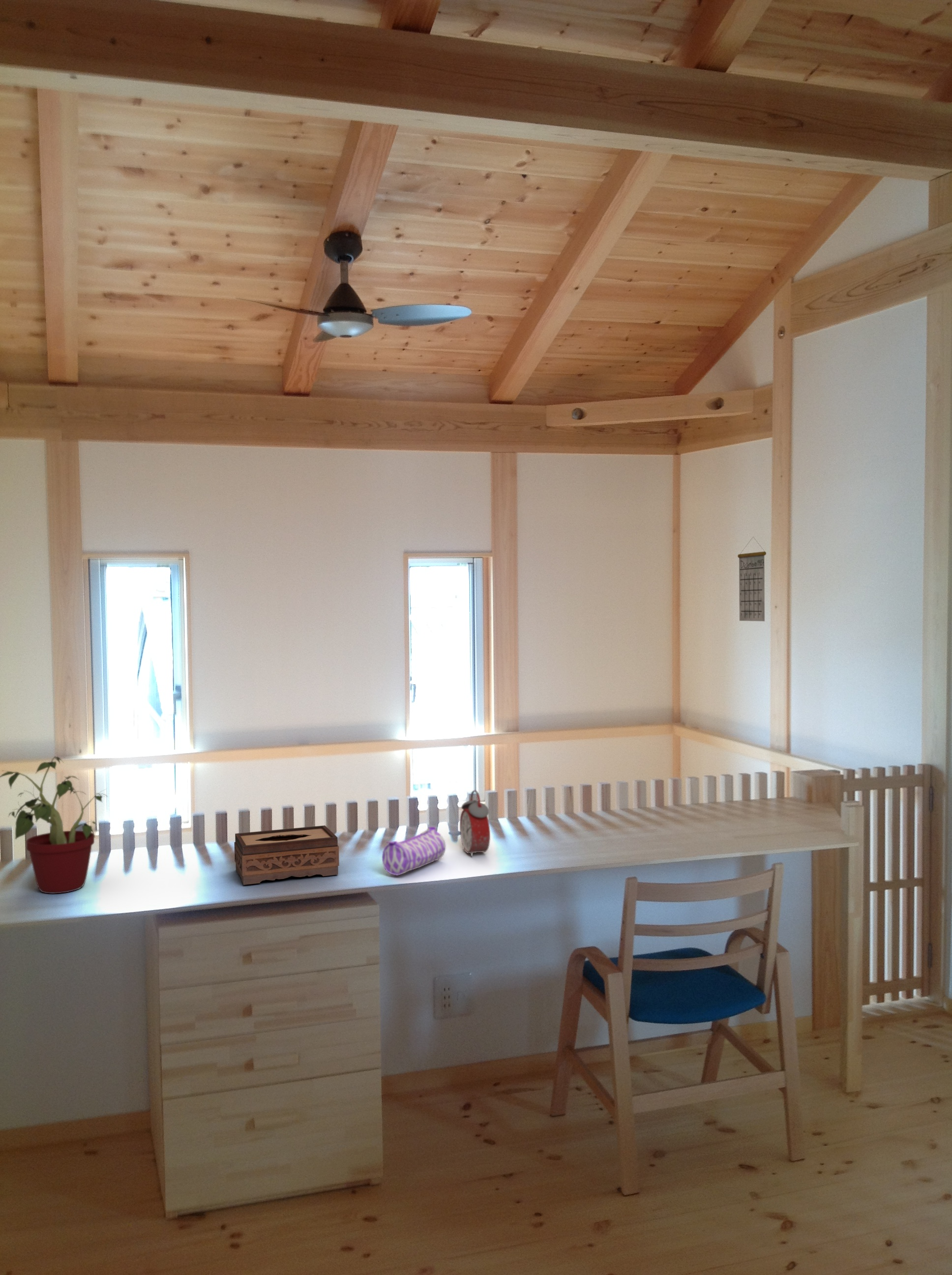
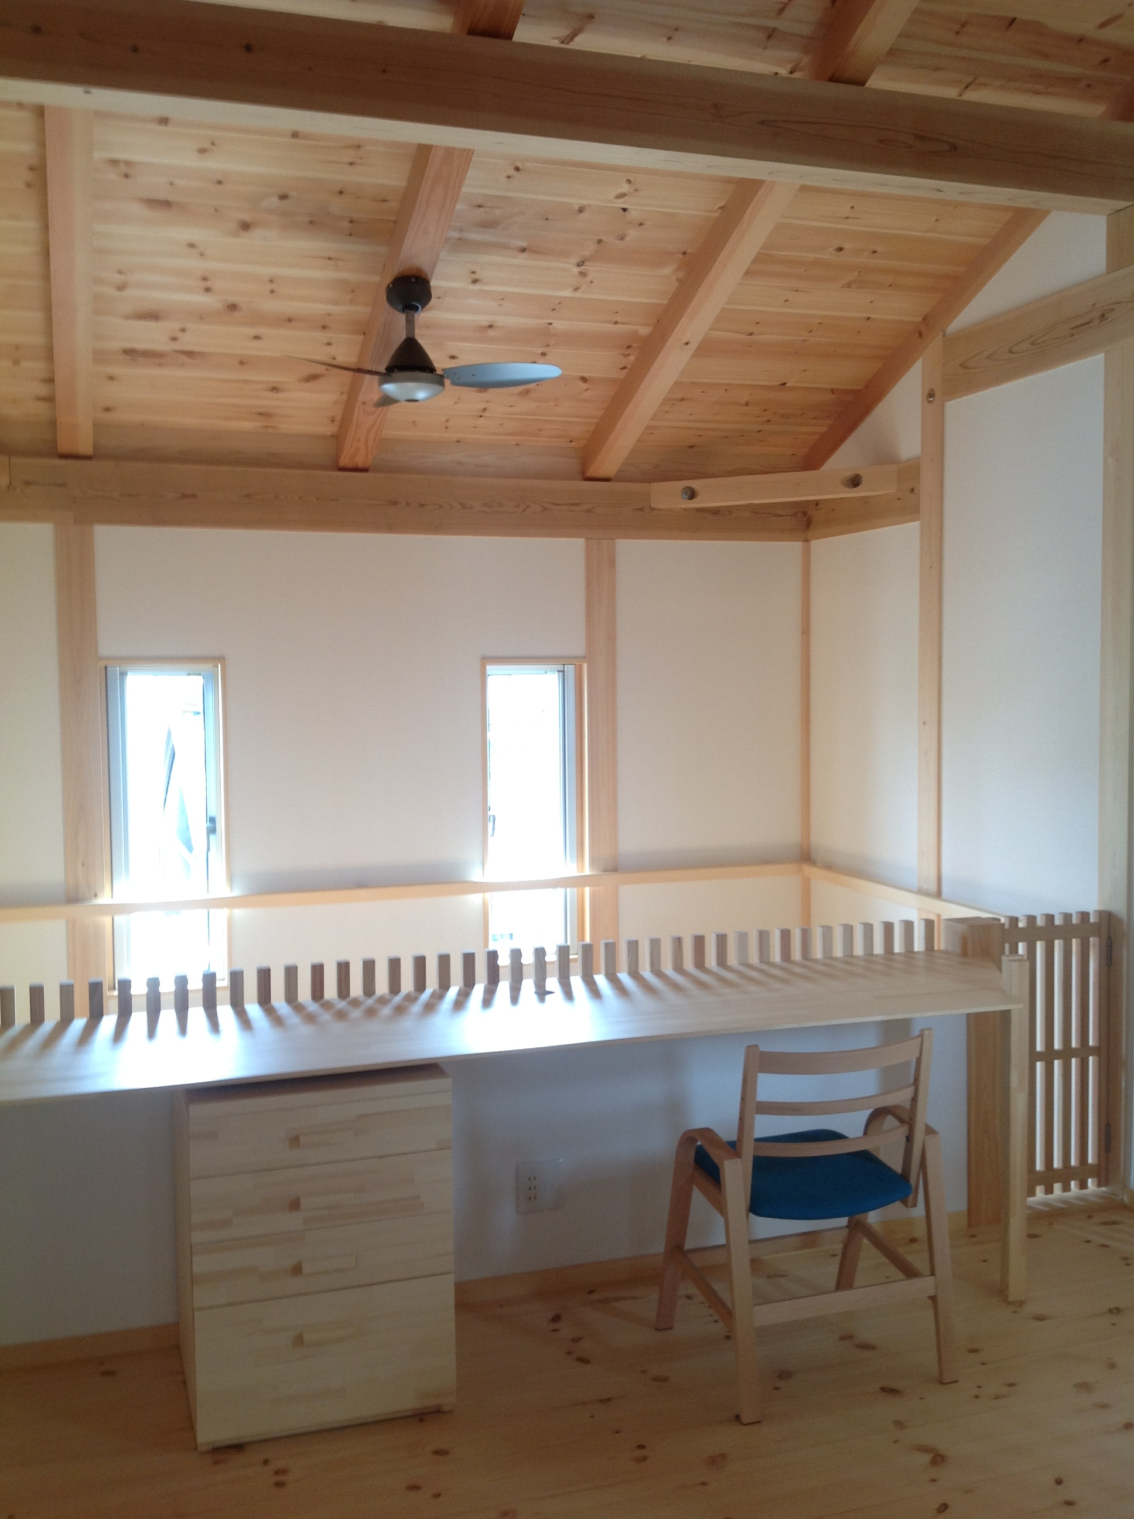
- tissue box (286, 853)
- potted plant (54, 826)
- pencil case (415, 850)
- calendar (751, 578)
- alarm clock (475, 821)
